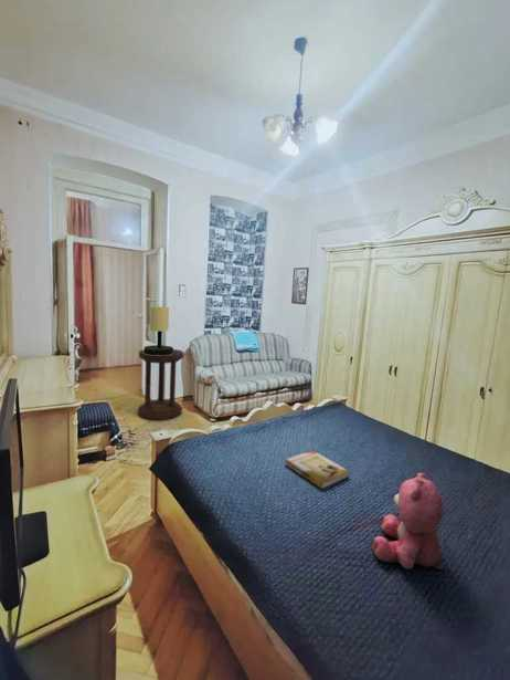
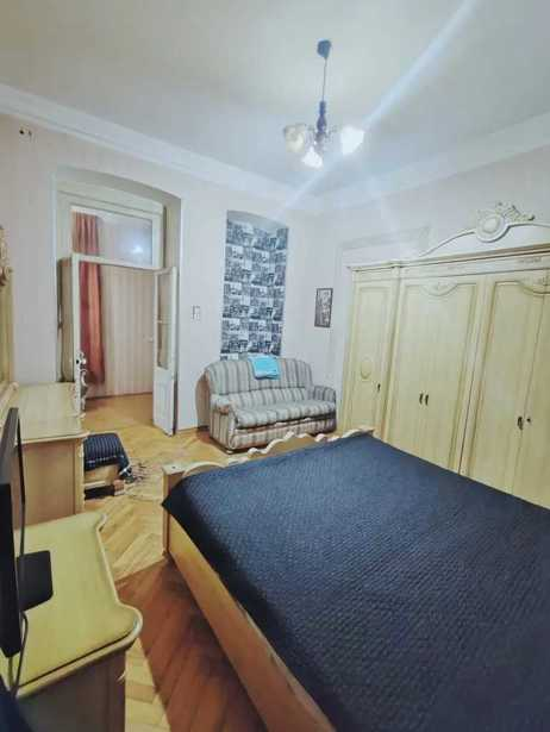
- book (316, 468)
- teddy bear (411, 512)
- side table (160, 381)
- table lamp (159, 329)
